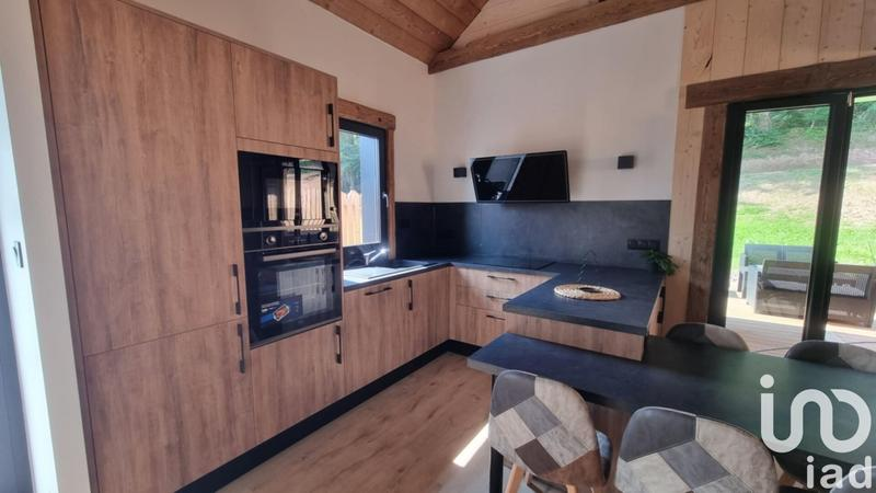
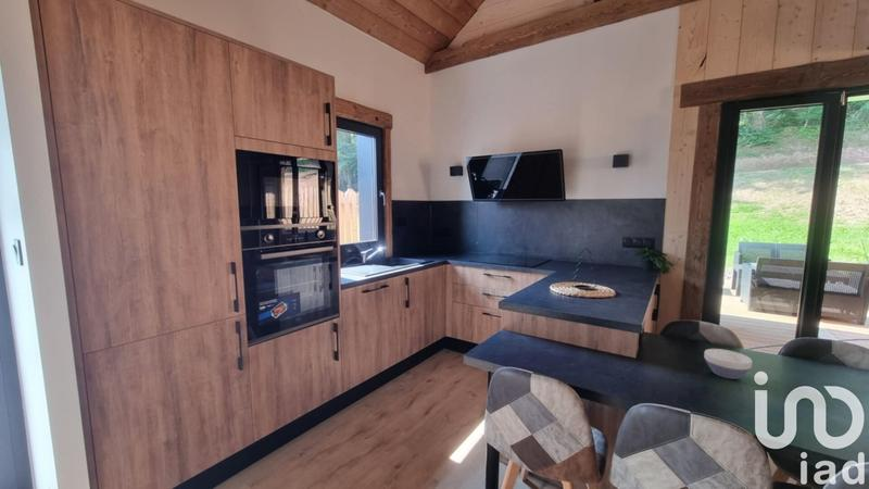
+ bowl (727, 364)
